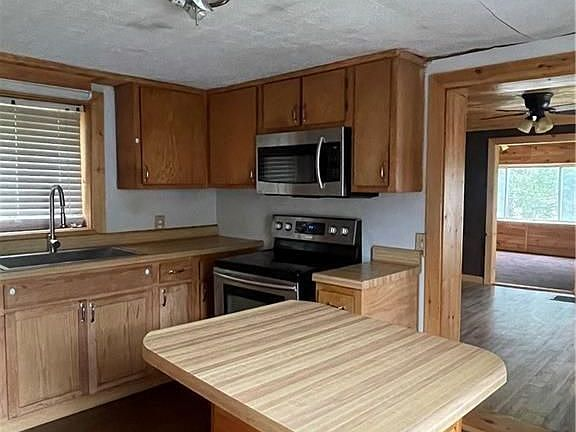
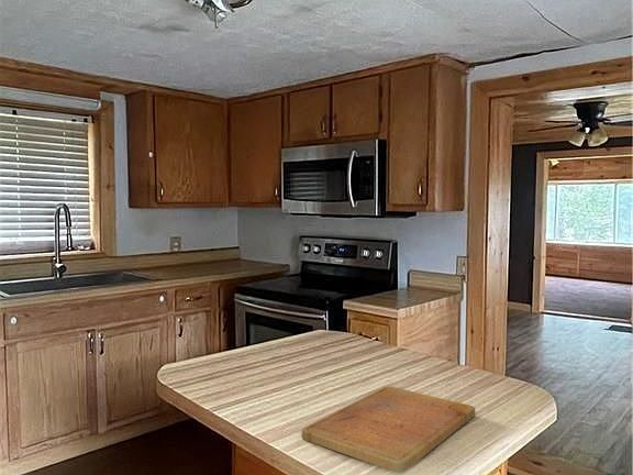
+ cutting board (392, 421)
